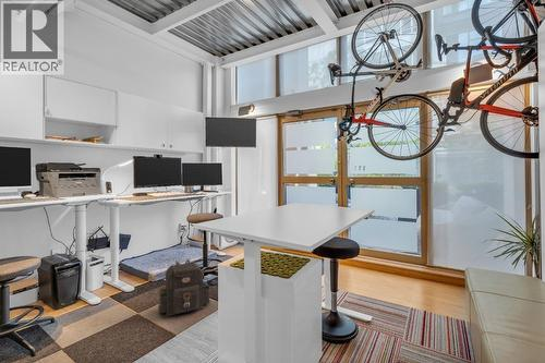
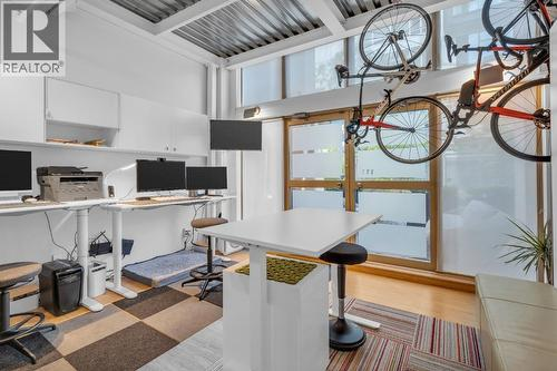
- backpack (184, 285)
